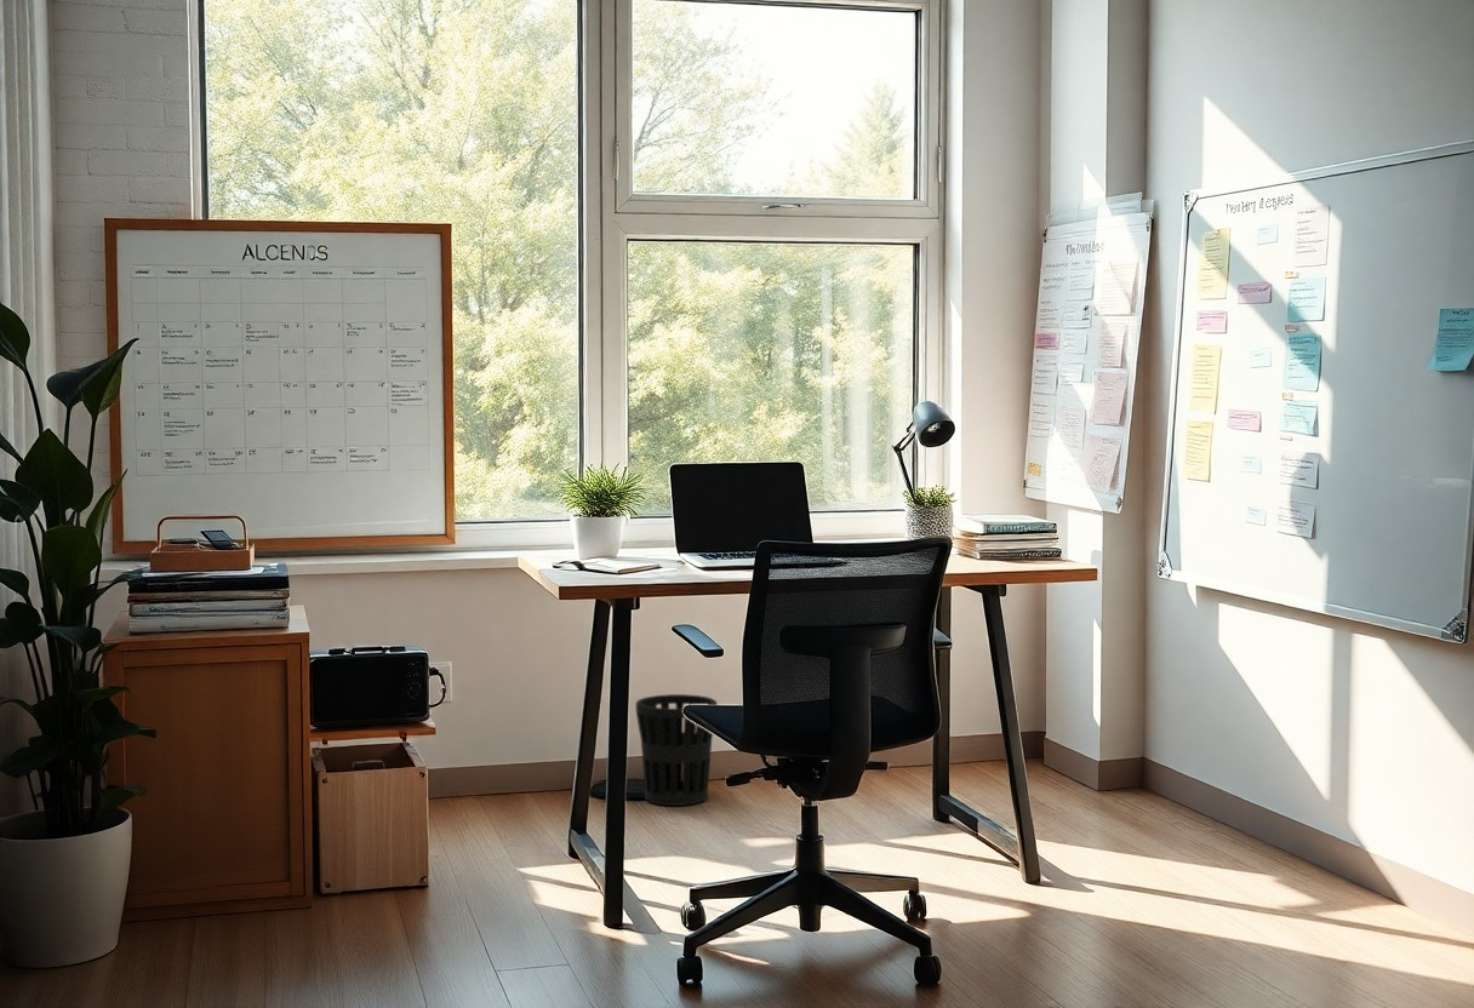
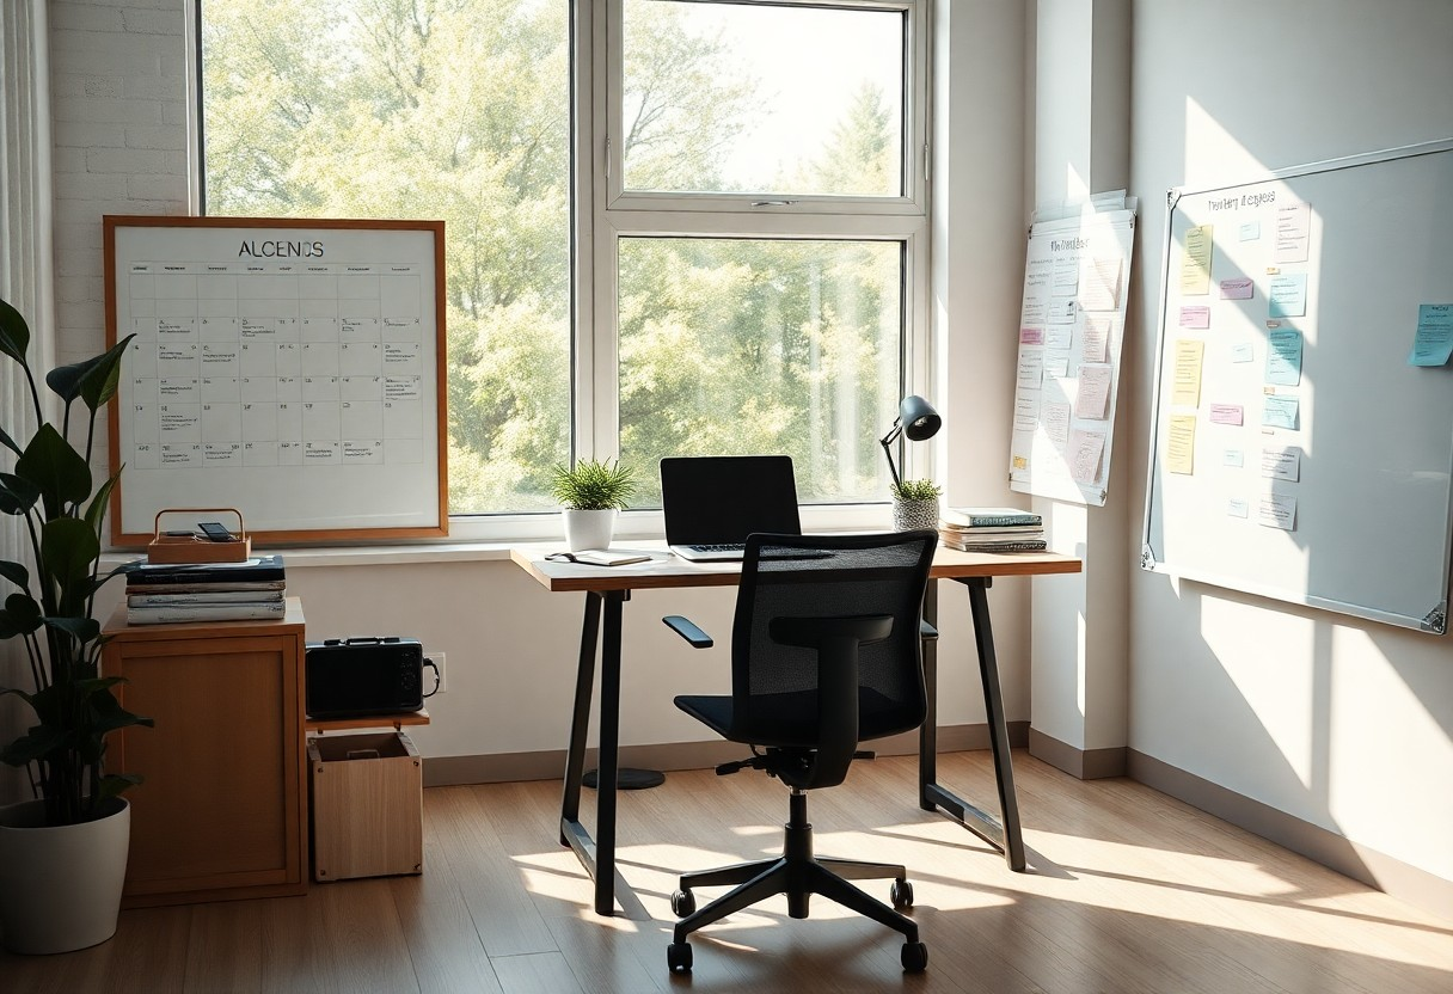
- wastebasket (676, 749)
